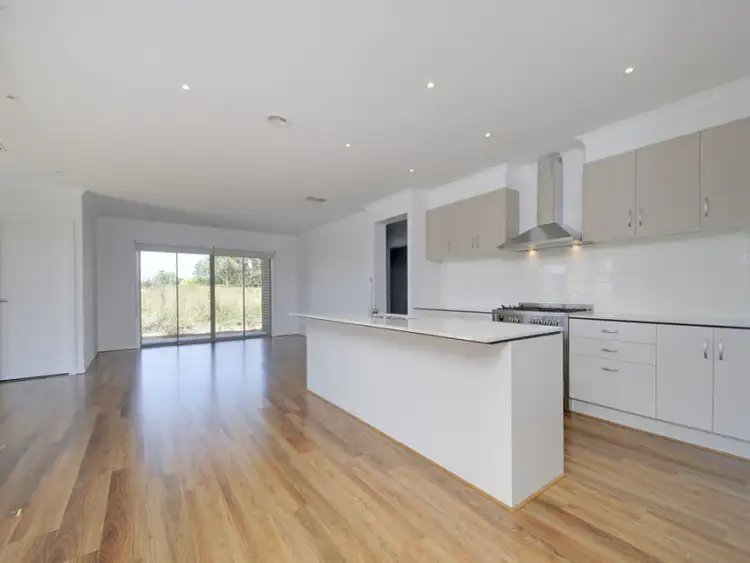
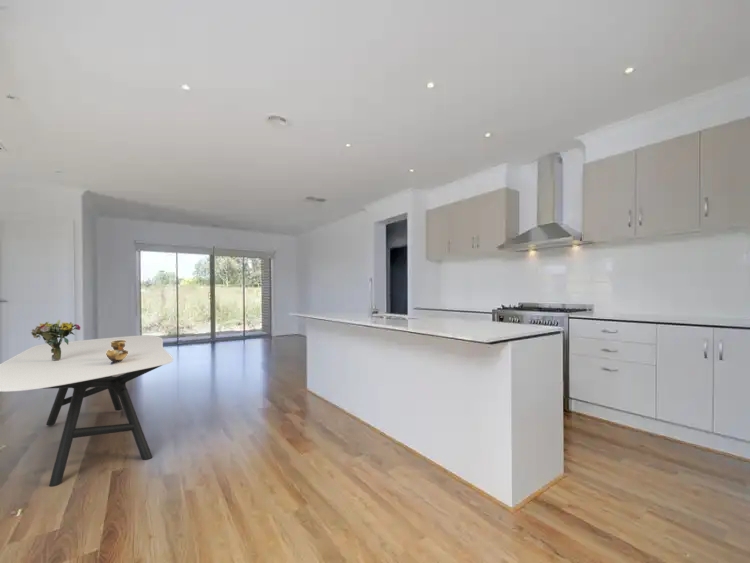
+ bouquet (54, 340)
+ decorative bowl (118, 351)
+ dining table (92, 394)
